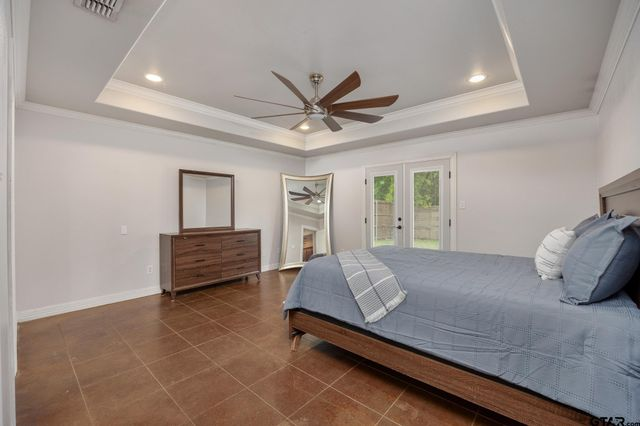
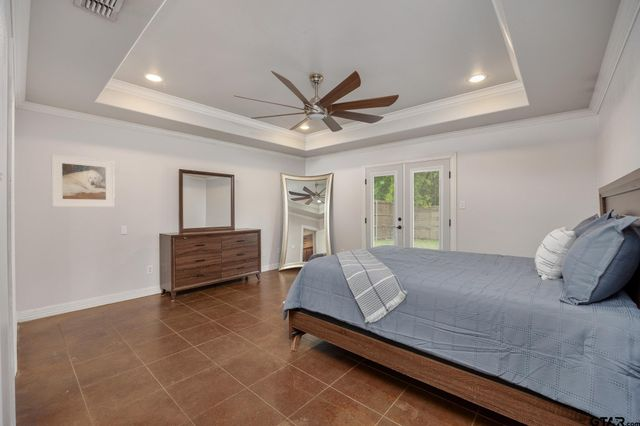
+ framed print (84, 182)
